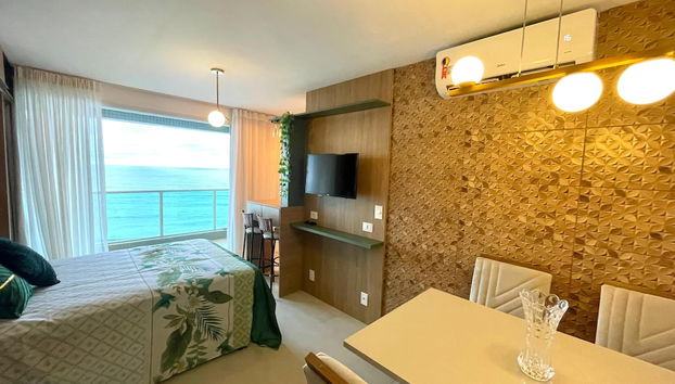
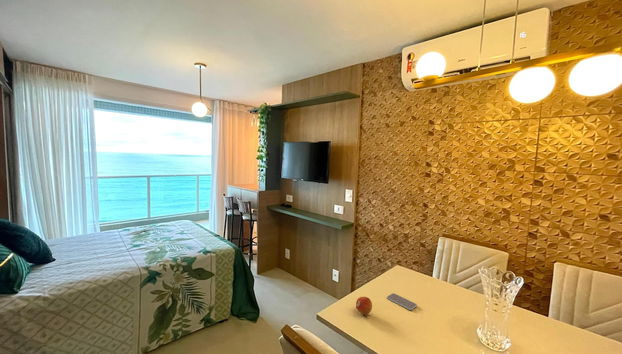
+ smartphone (401, 301)
+ fruit (363, 305)
